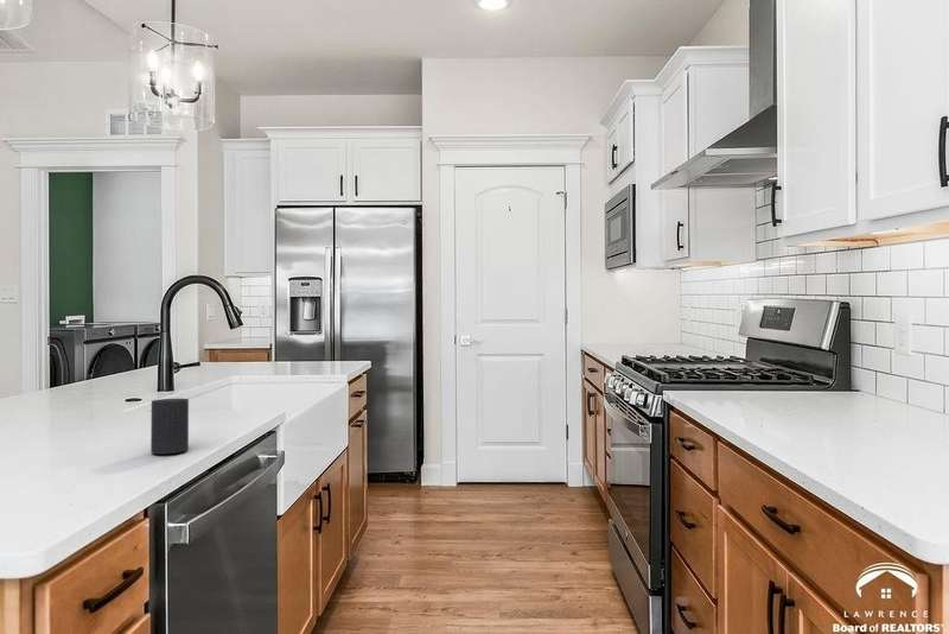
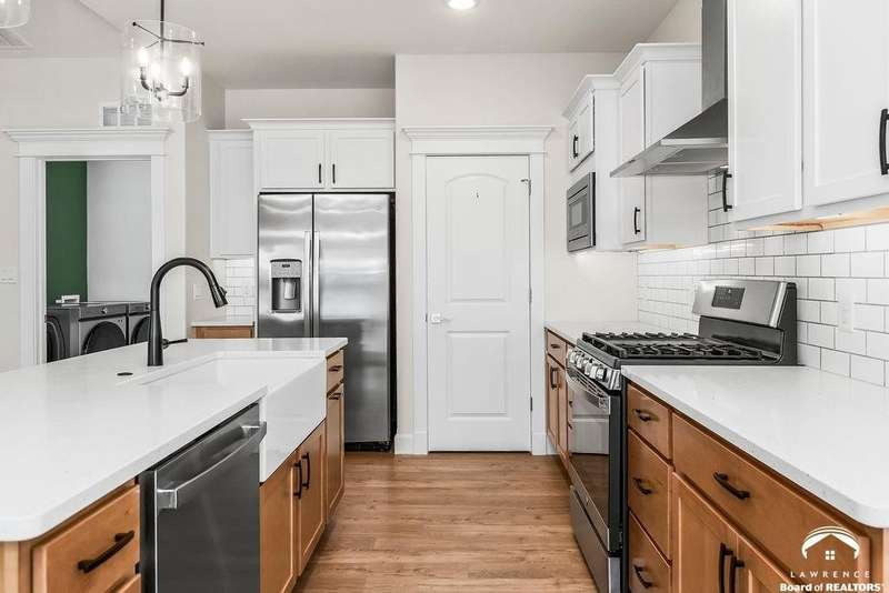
- cup (170, 425)
